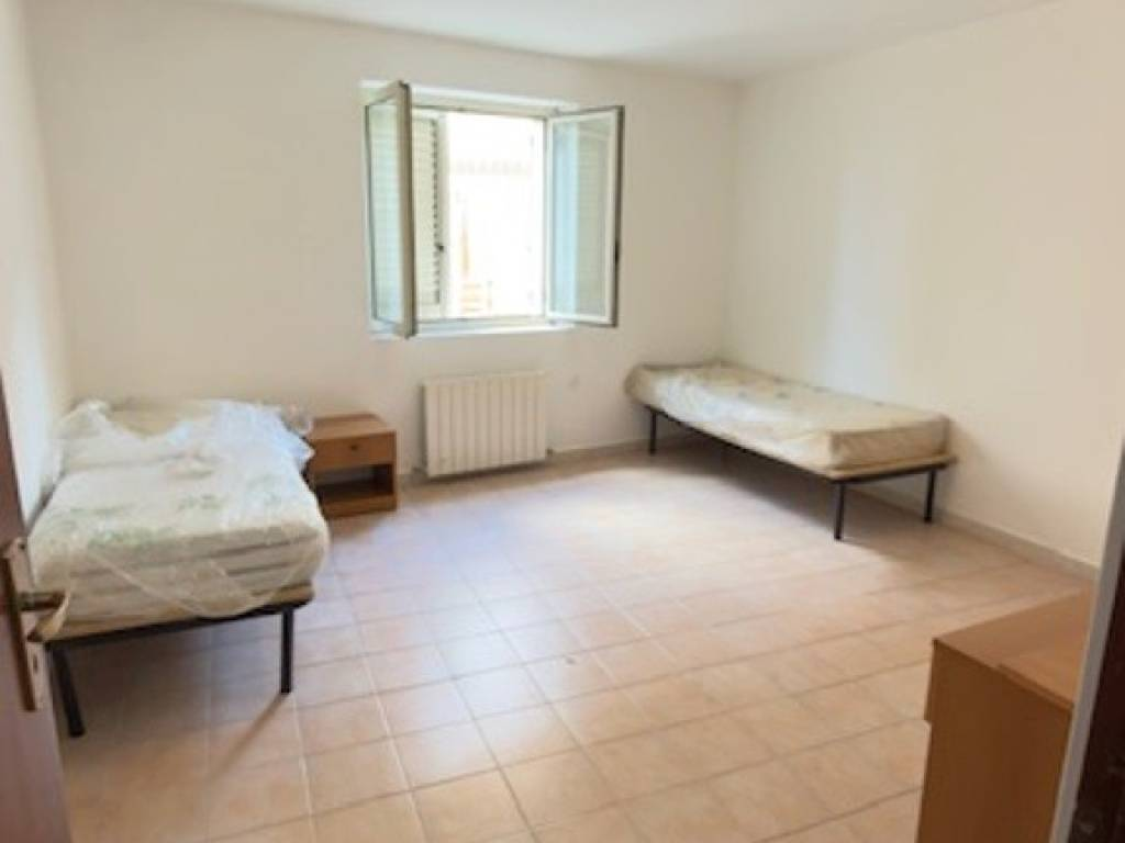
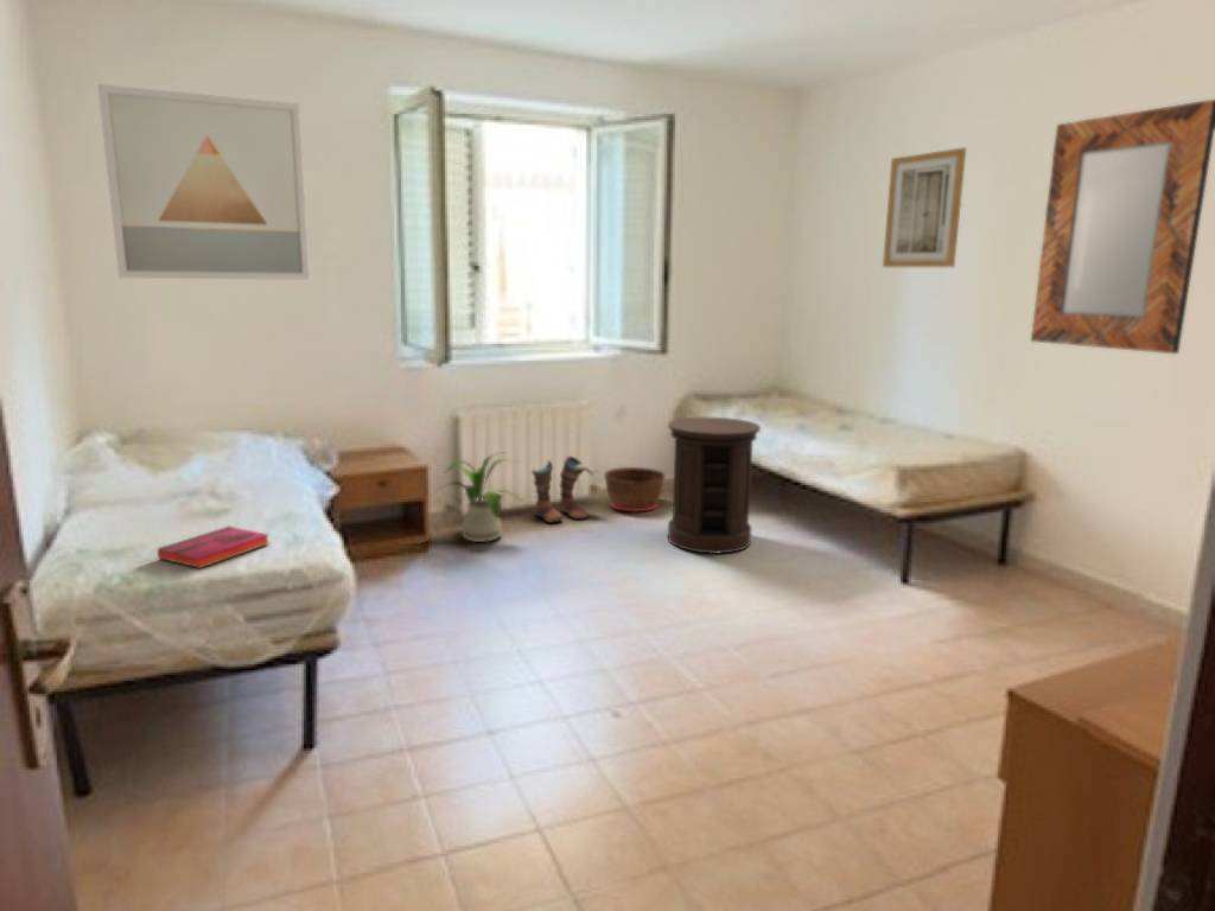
+ boots (565, 486)
+ home mirror (1114, 232)
+ basket (634, 489)
+ wall art (922, 211)
+ hardback book (215, 546)
+ house plant (479, 490)
+ wall art (210, 189)
+ side table (711, 483)
